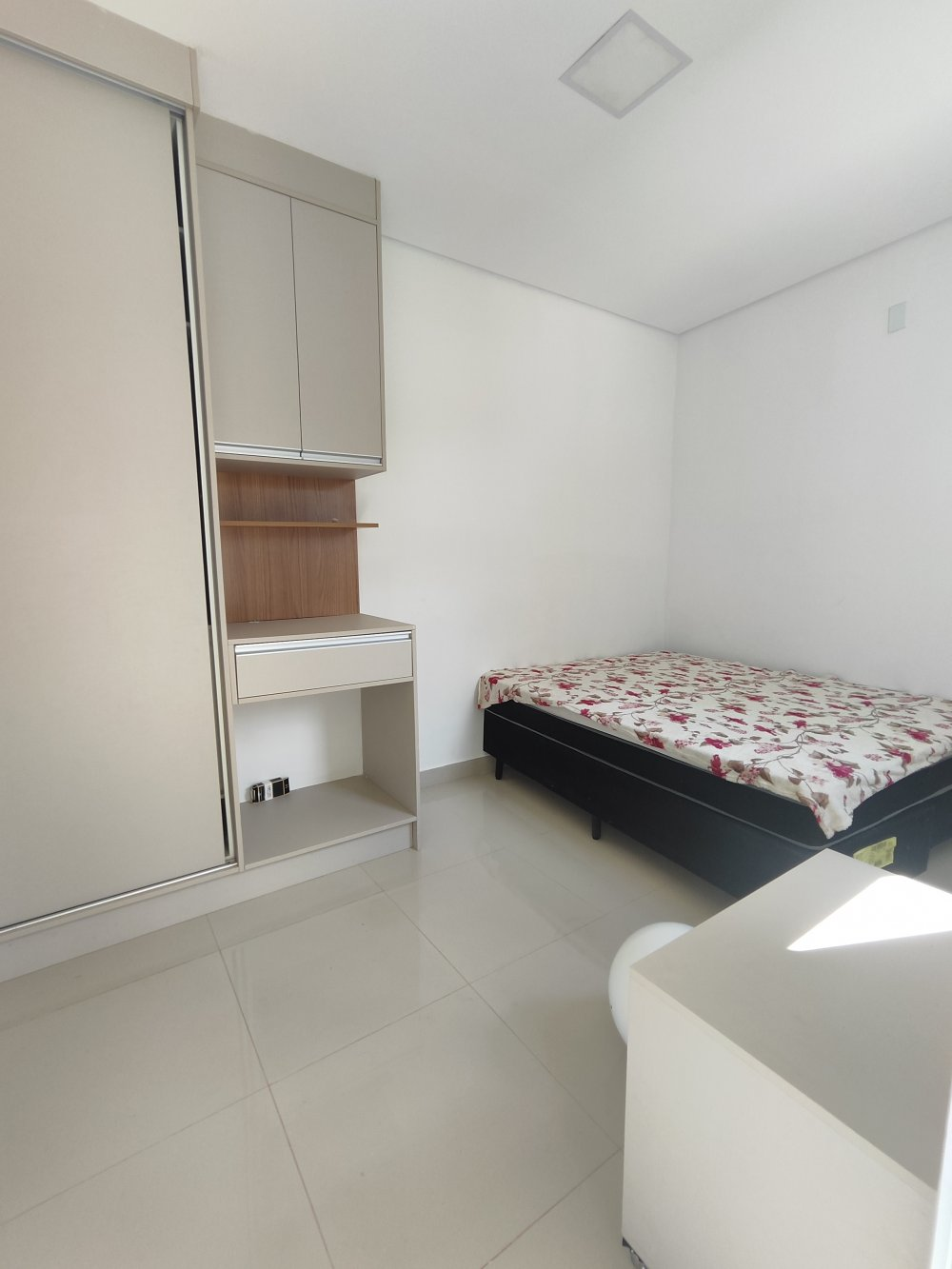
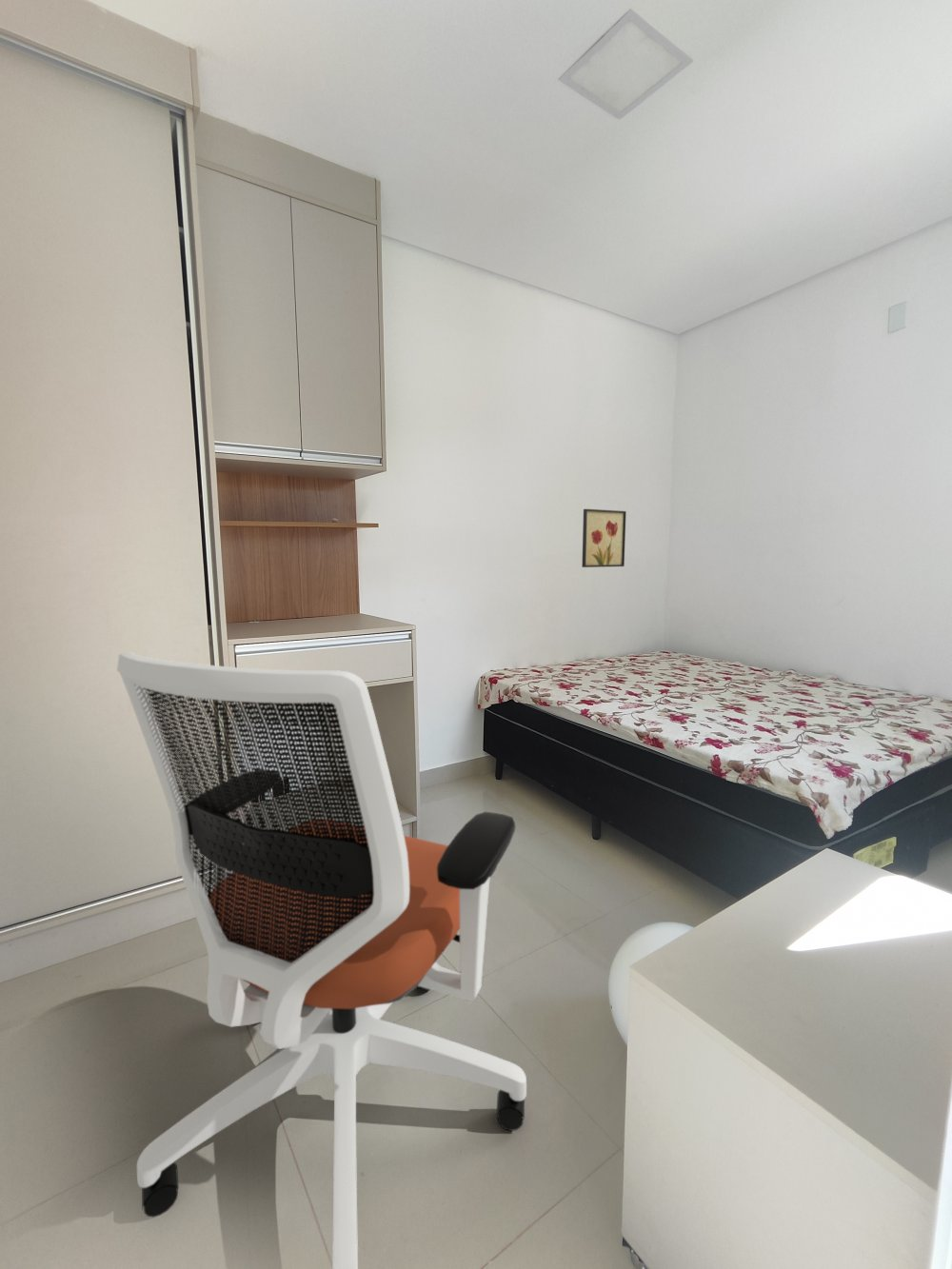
+ office chair (347, 876)
+ wall art (603, 538)
